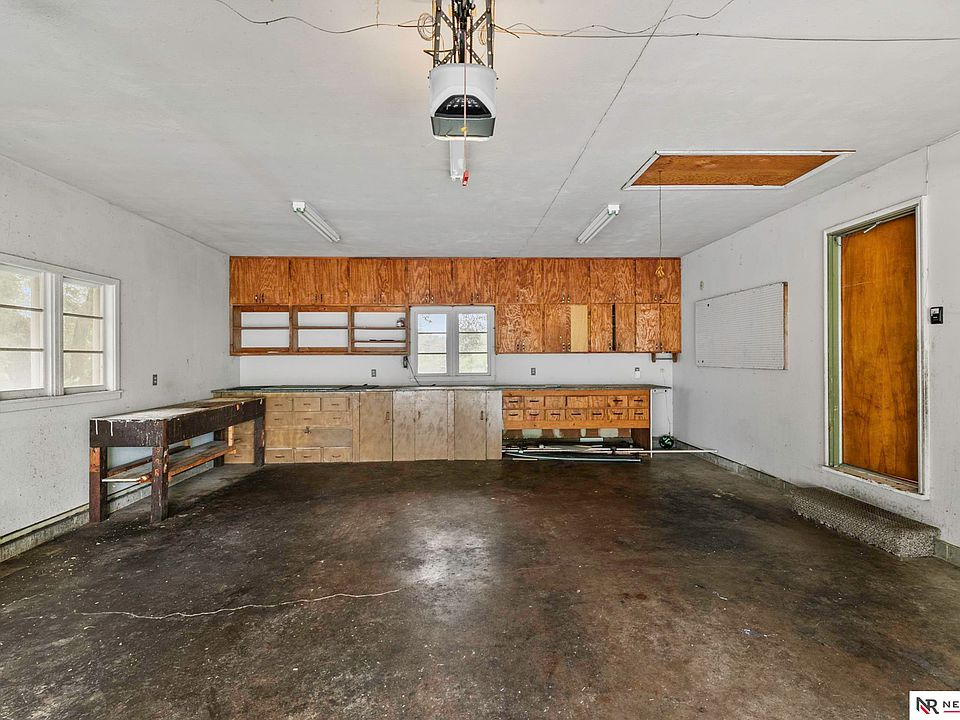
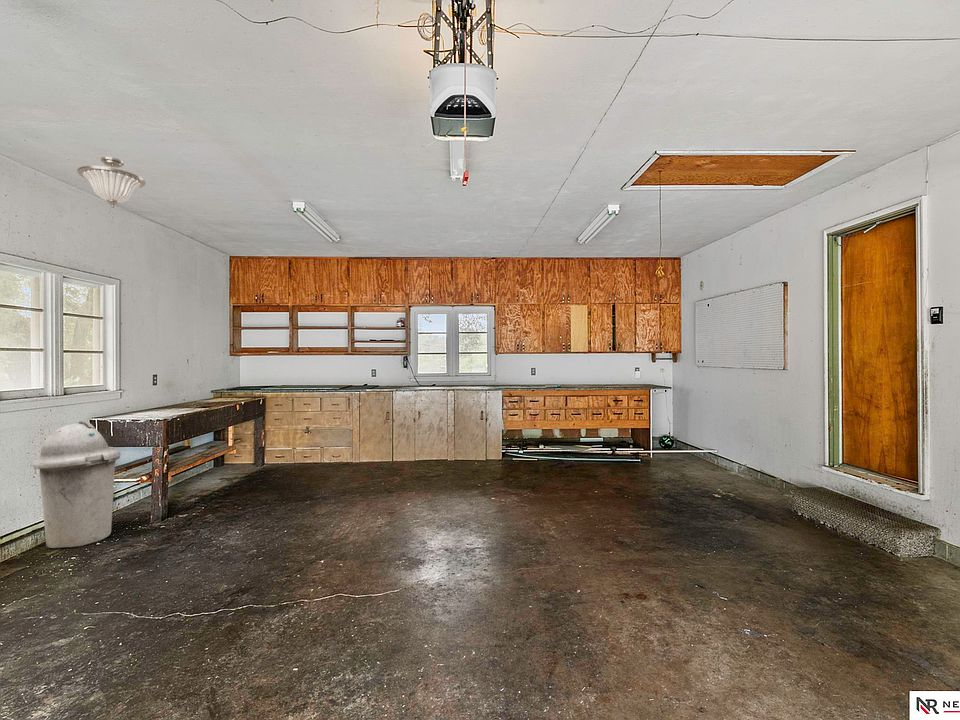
+ light fixture (112, 184)
+ trash can (78, 480)
